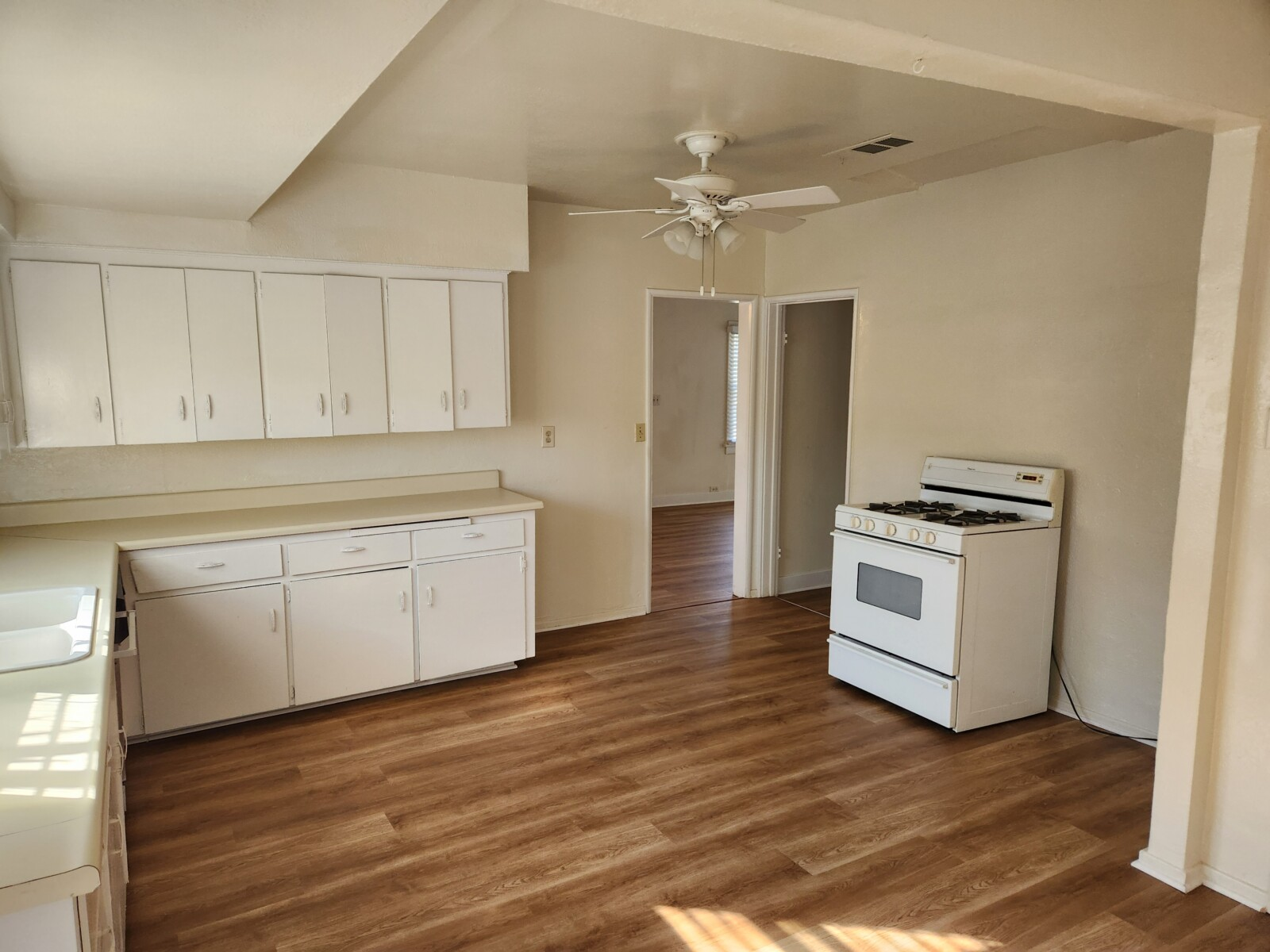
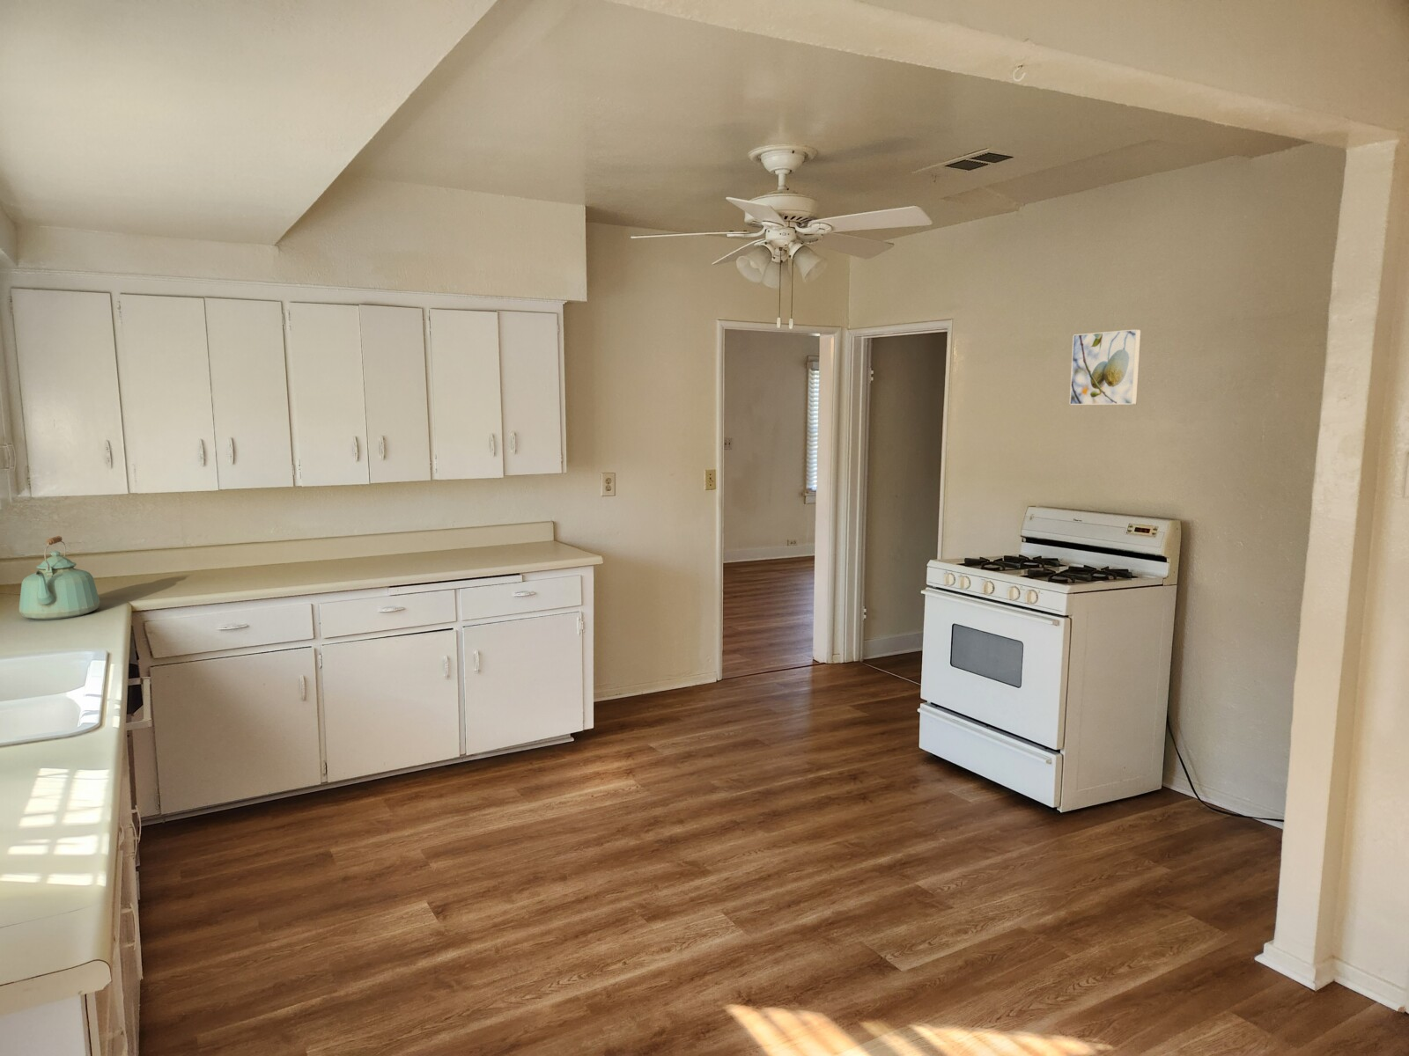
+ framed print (1104, 368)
+ kettle (54, 577)
